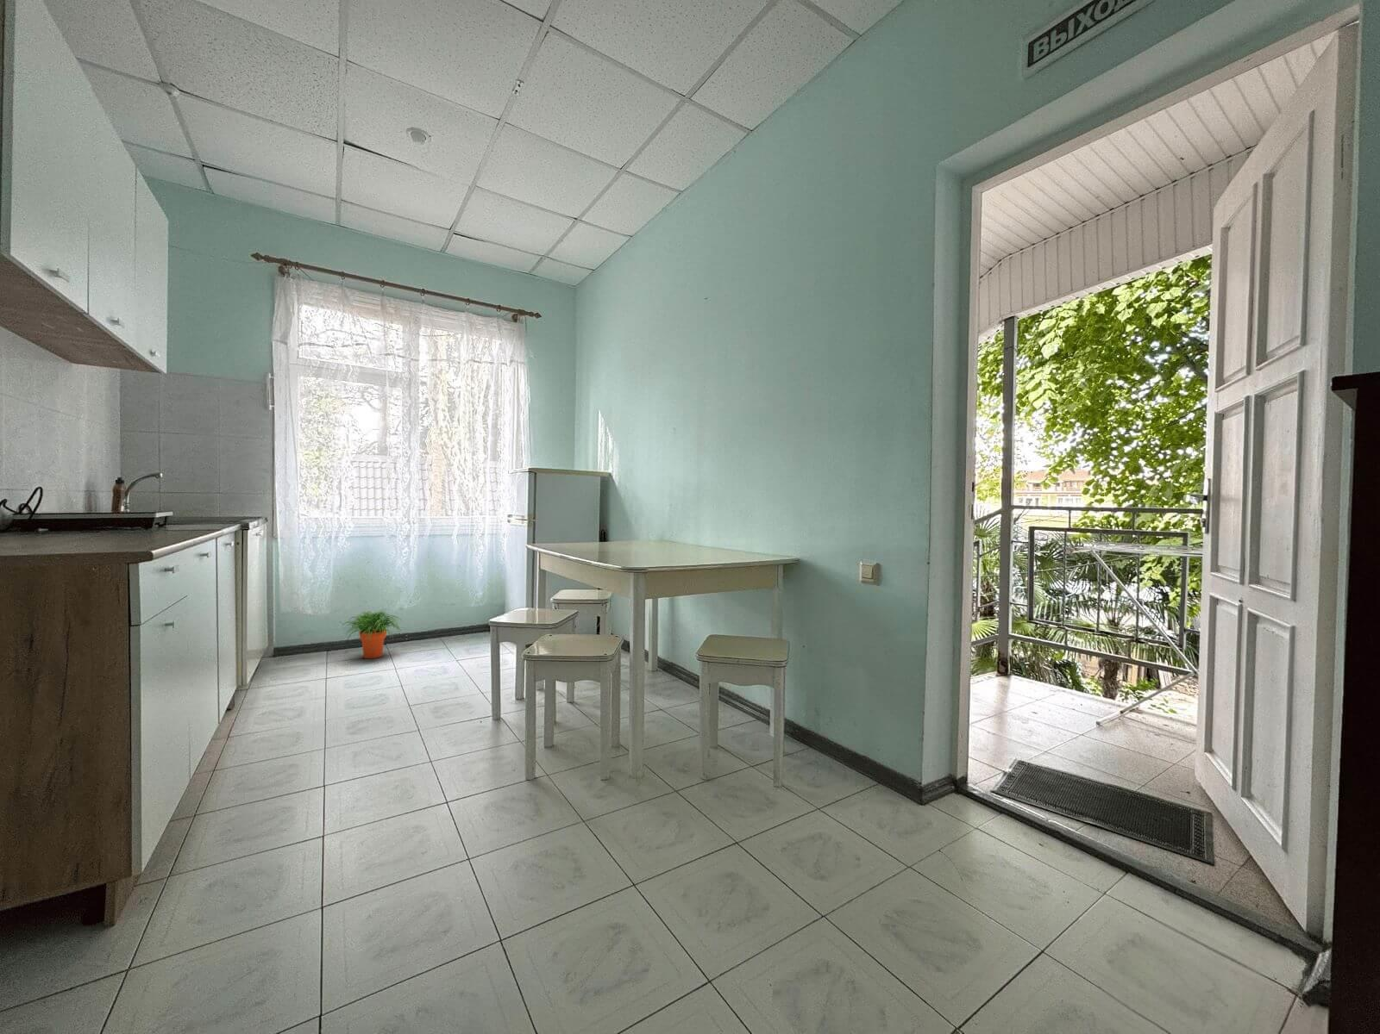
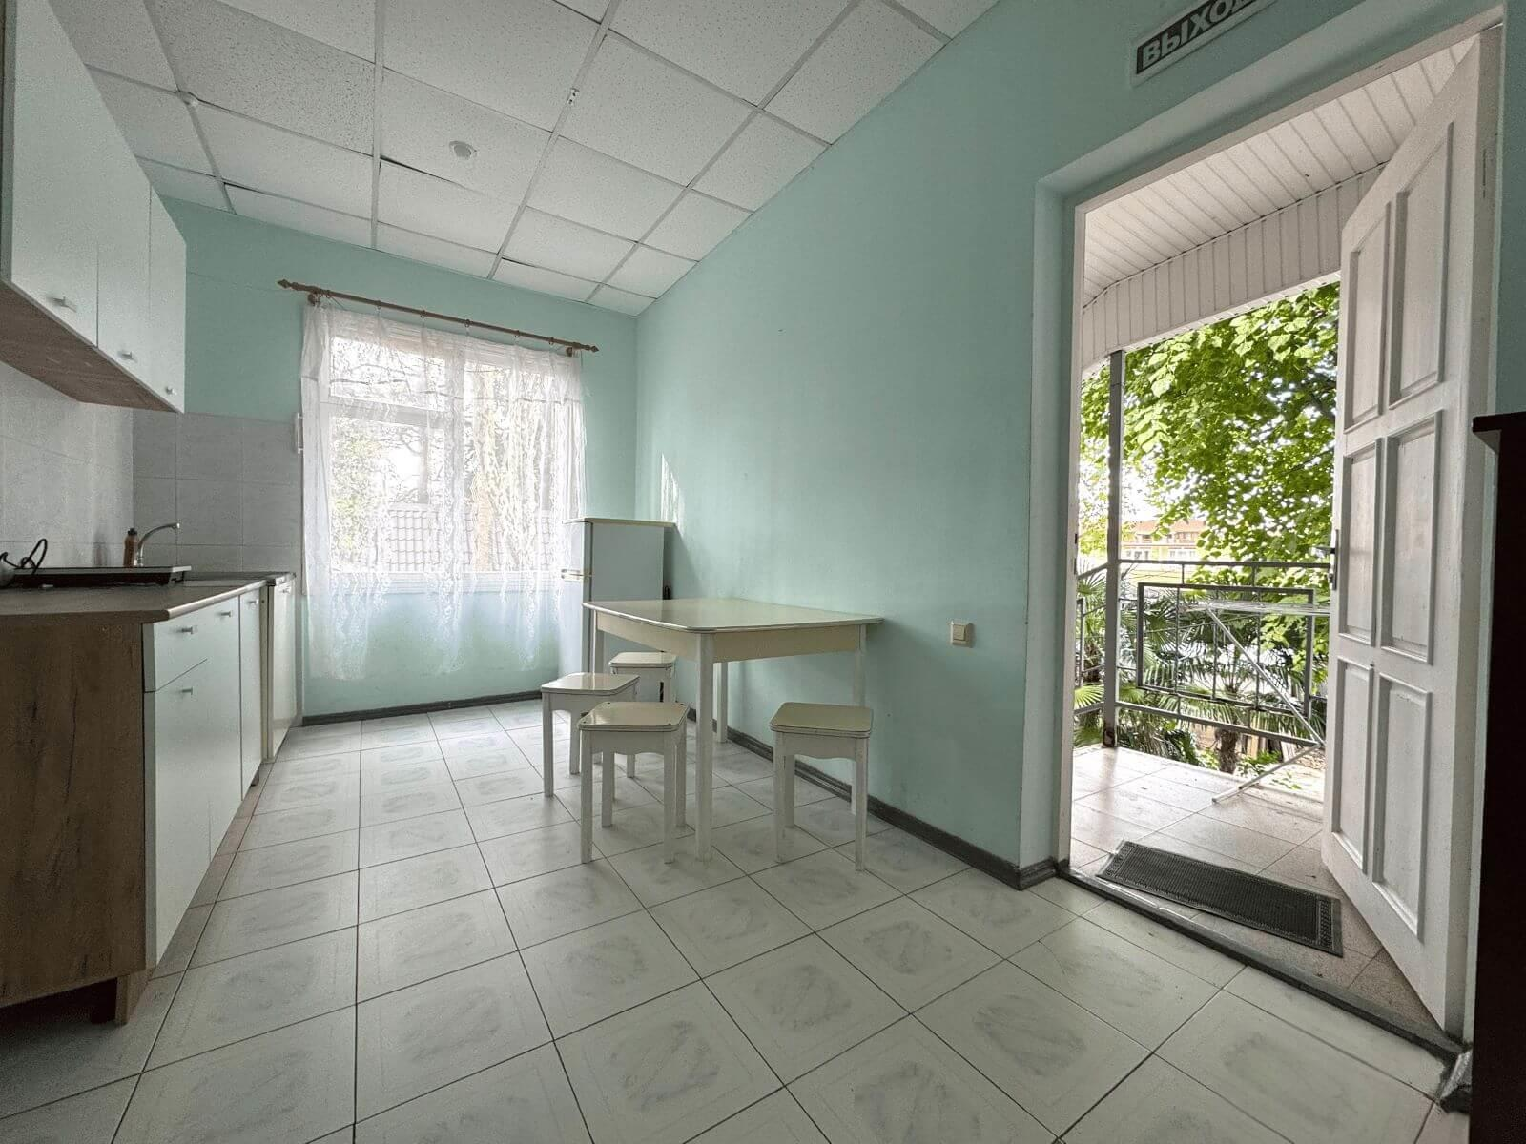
- potted plant (373, 633)
